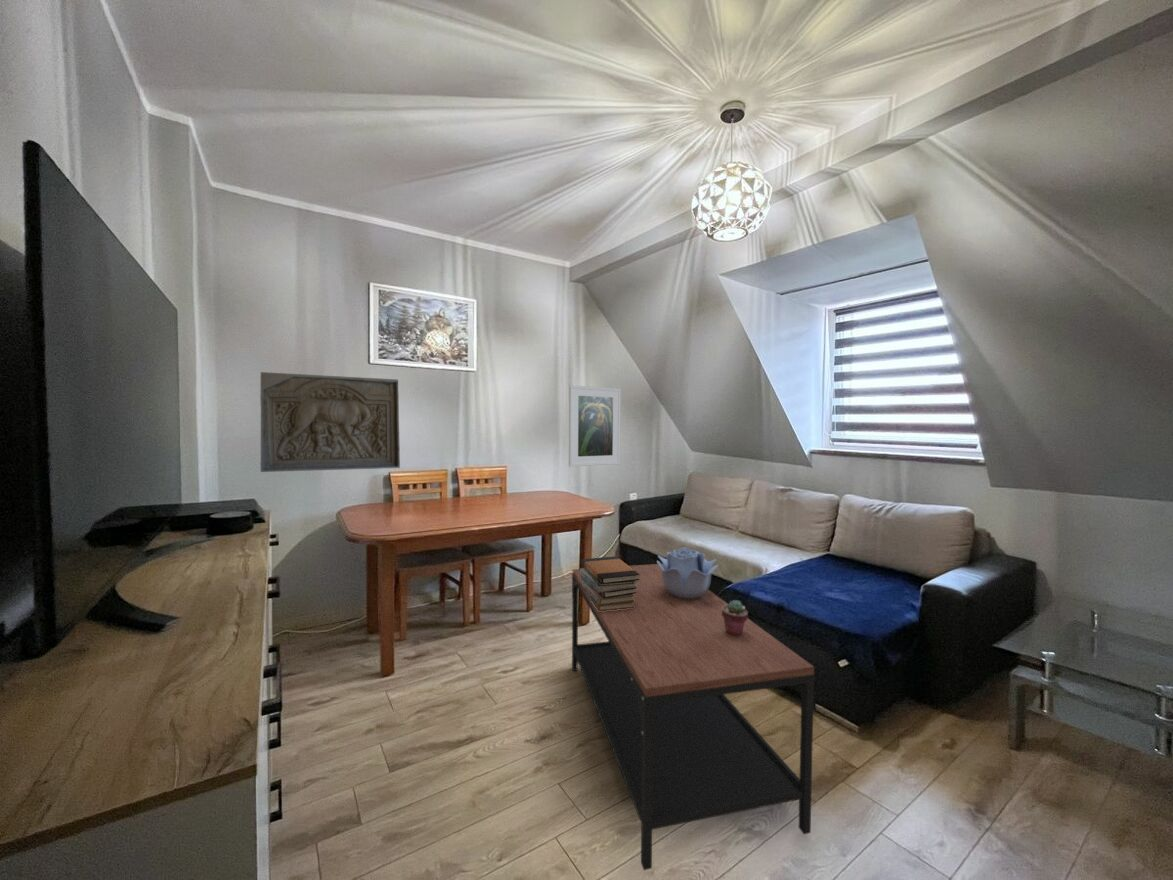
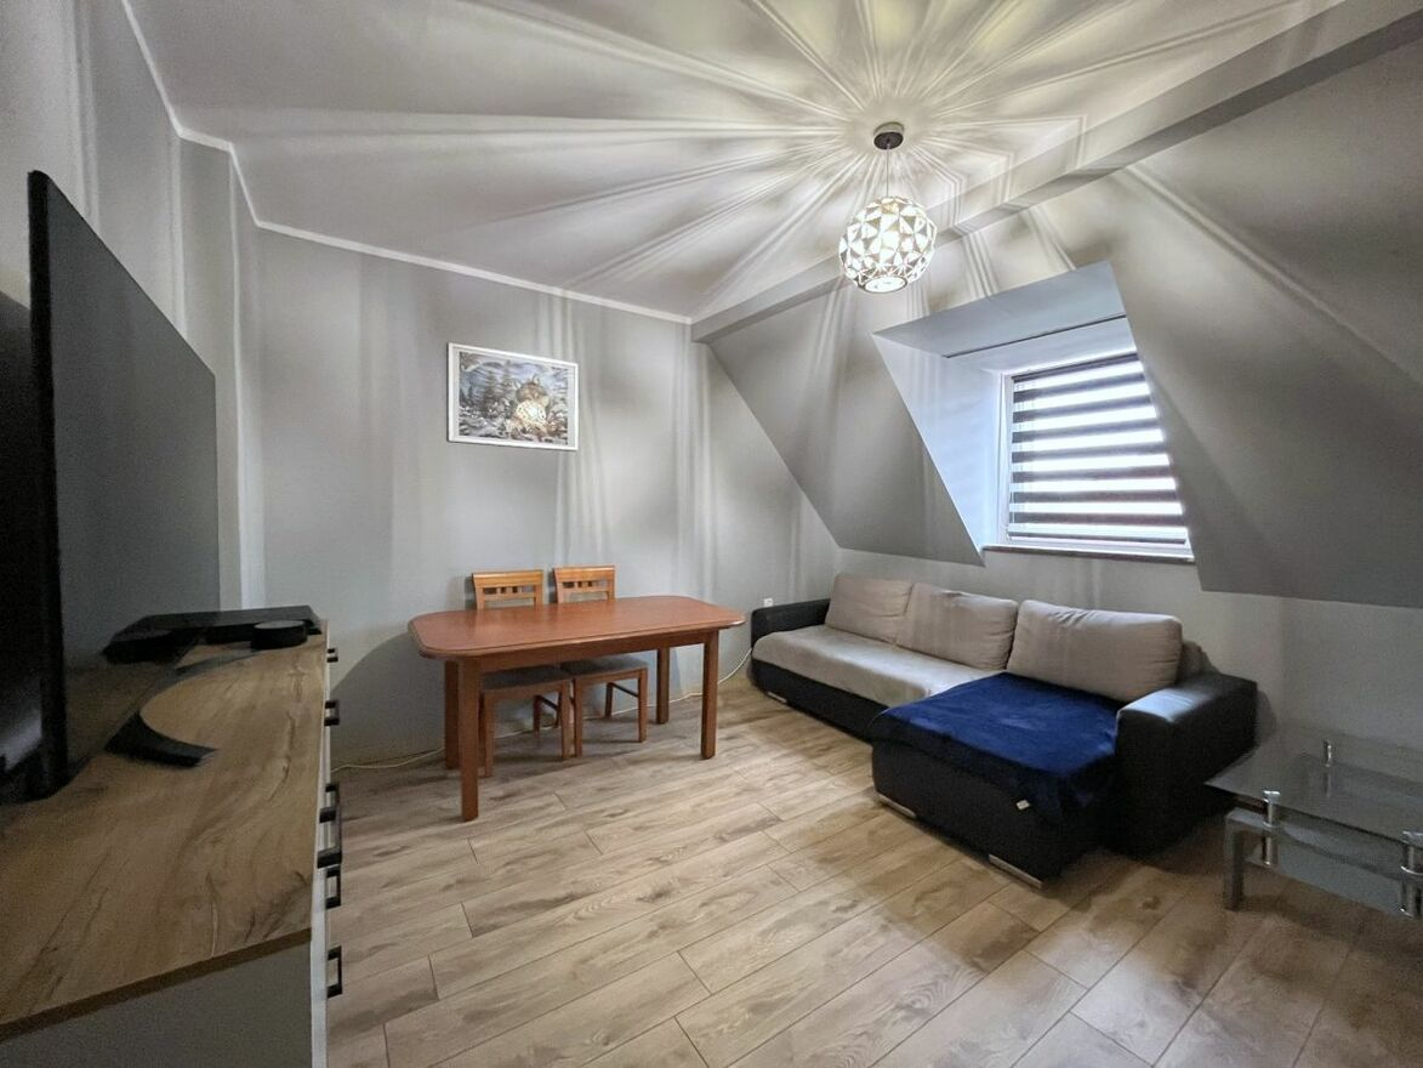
- relief panel (334, 423)
- decorative bowl (687, 572)
- coffee table (662, 668)
- book stack (608, 581)
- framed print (595, 426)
- potted succulent (734, 616)
